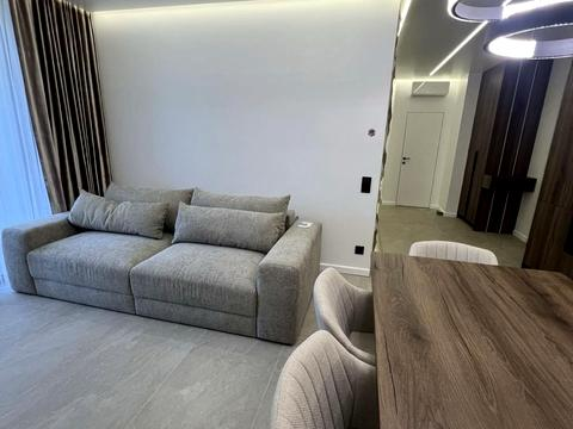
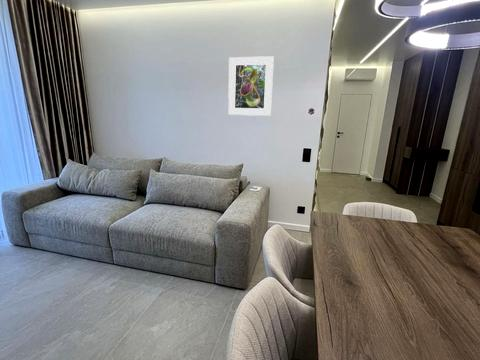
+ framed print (250, 87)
